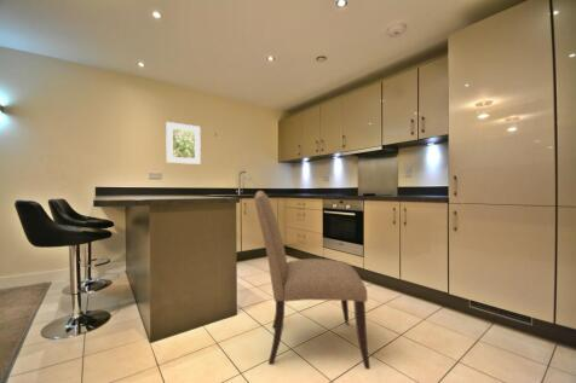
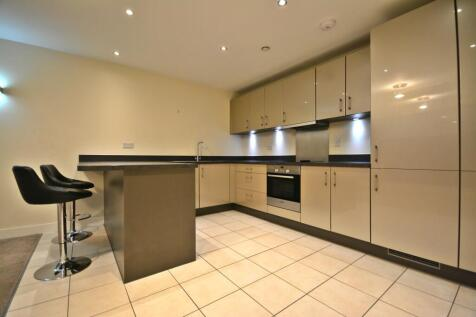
- chair (306, 266)
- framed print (184, 144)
